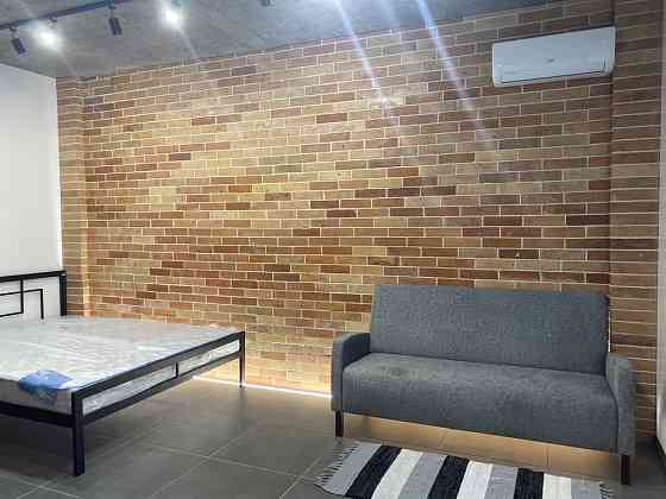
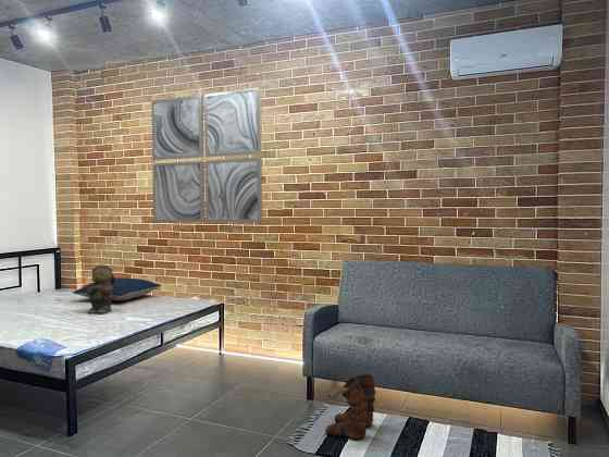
+ wall art (206, 160)
+ teddy bear (100, 288)
+ boots (349, 403)
+ pillow (119, 288)
